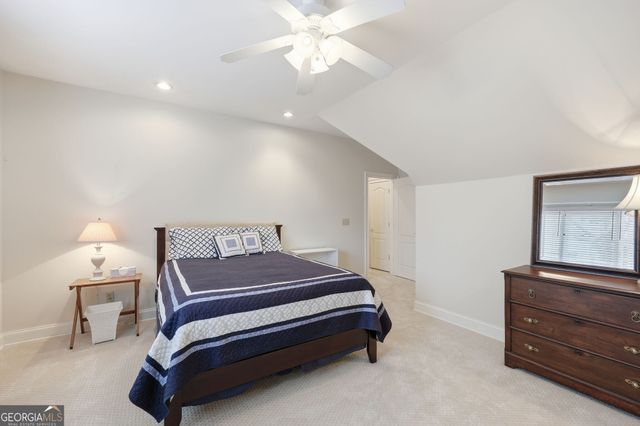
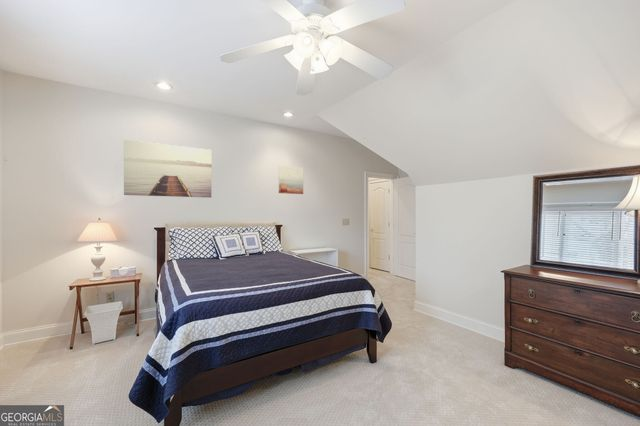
+ wall art (170, 170)
+ wall art (291, 180)
